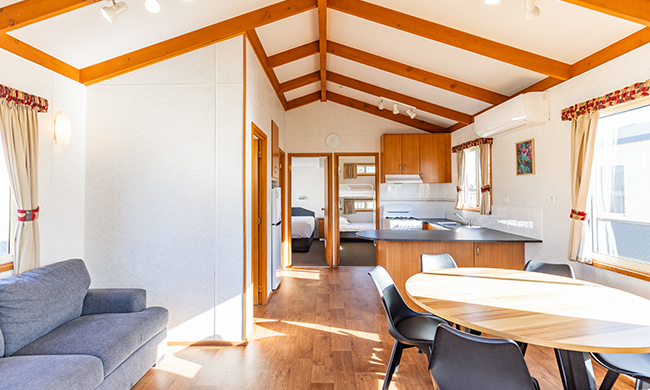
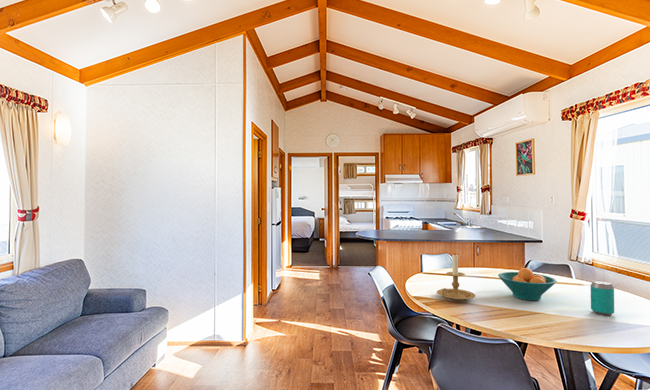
+ beverage can (602, 297)
+ fruit bowl (526, 282)
+ candle holder (455, 275)
